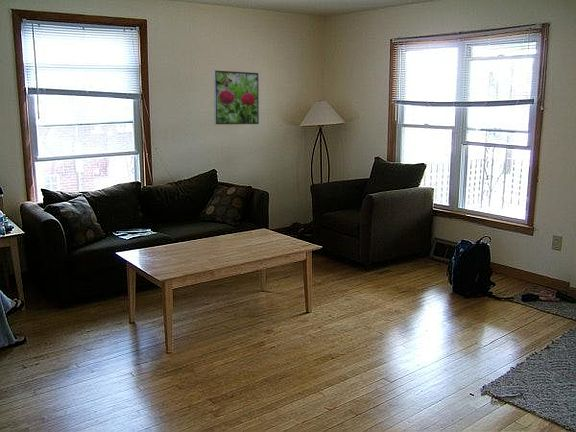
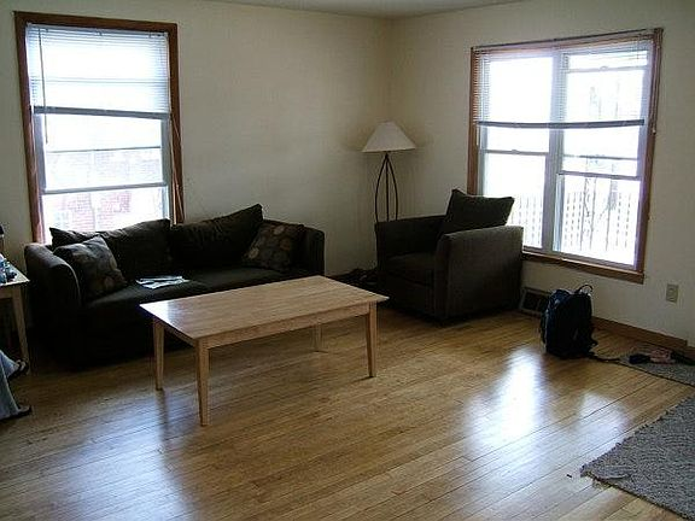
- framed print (236, 98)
